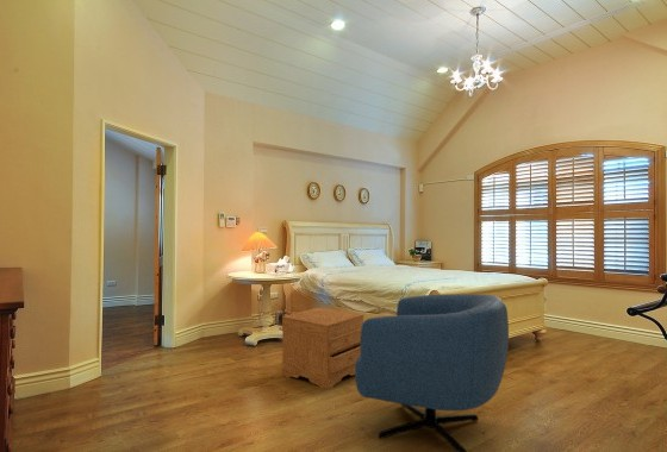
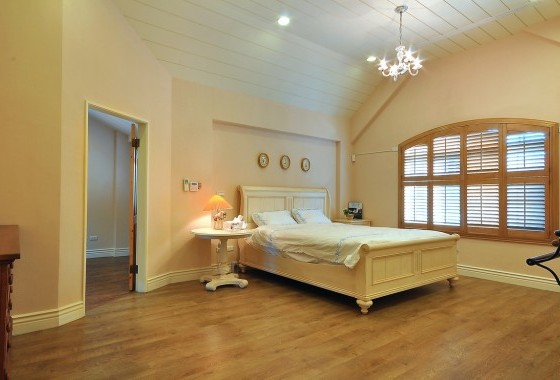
- nightstand (325, 345)
- armchair (431, 362)
